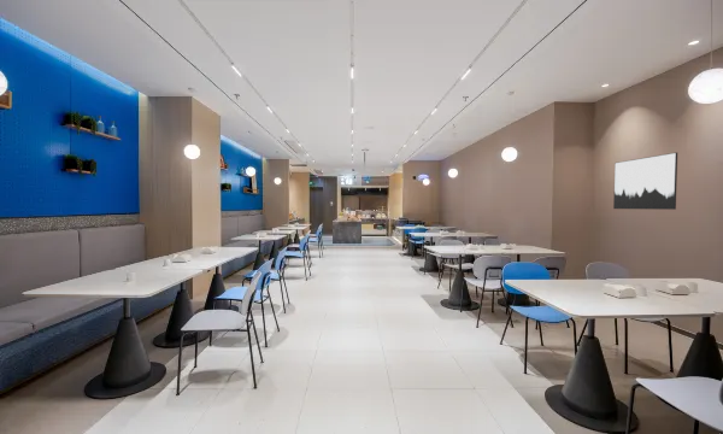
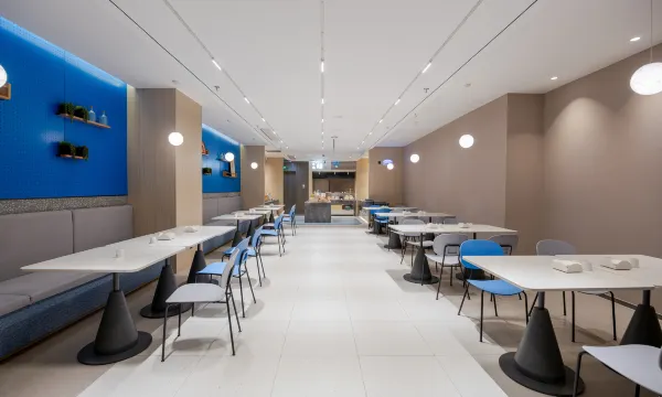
- wall art (641, 183)
